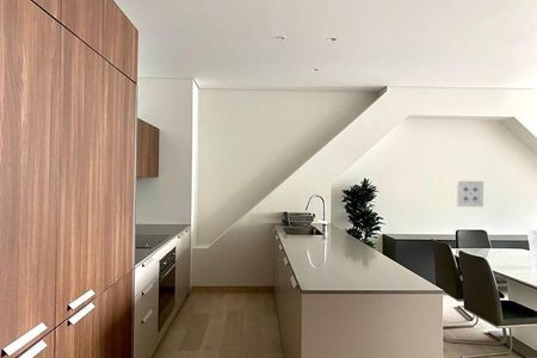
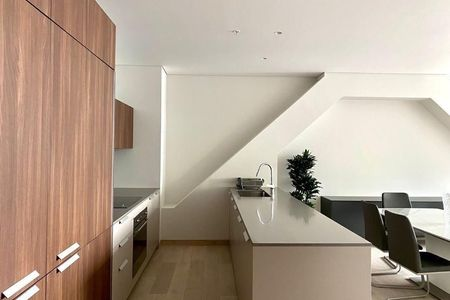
- wall art (470, 193)
